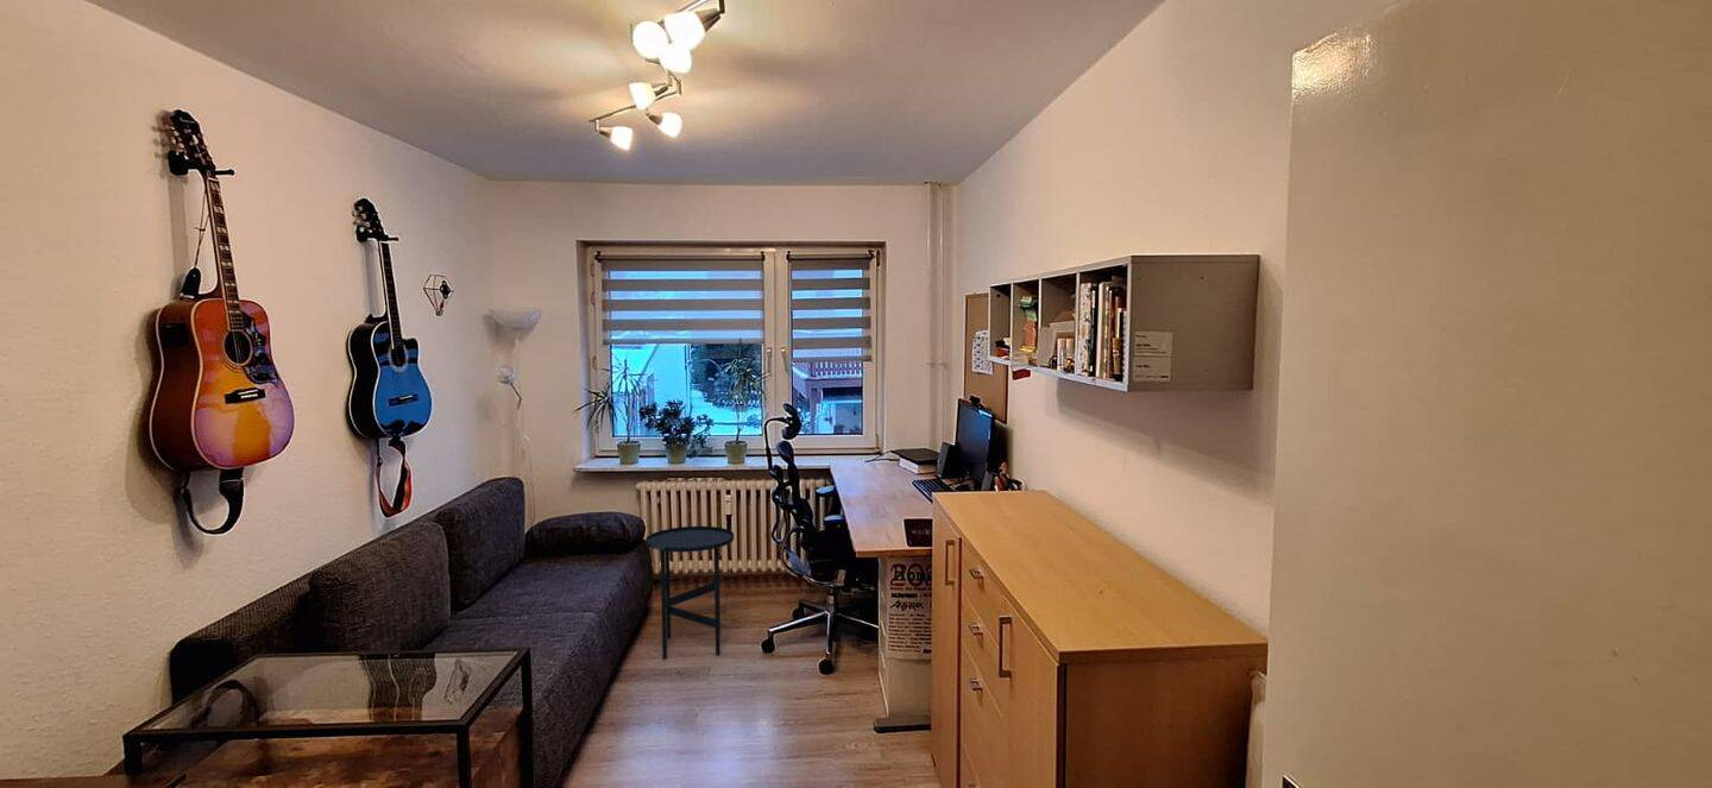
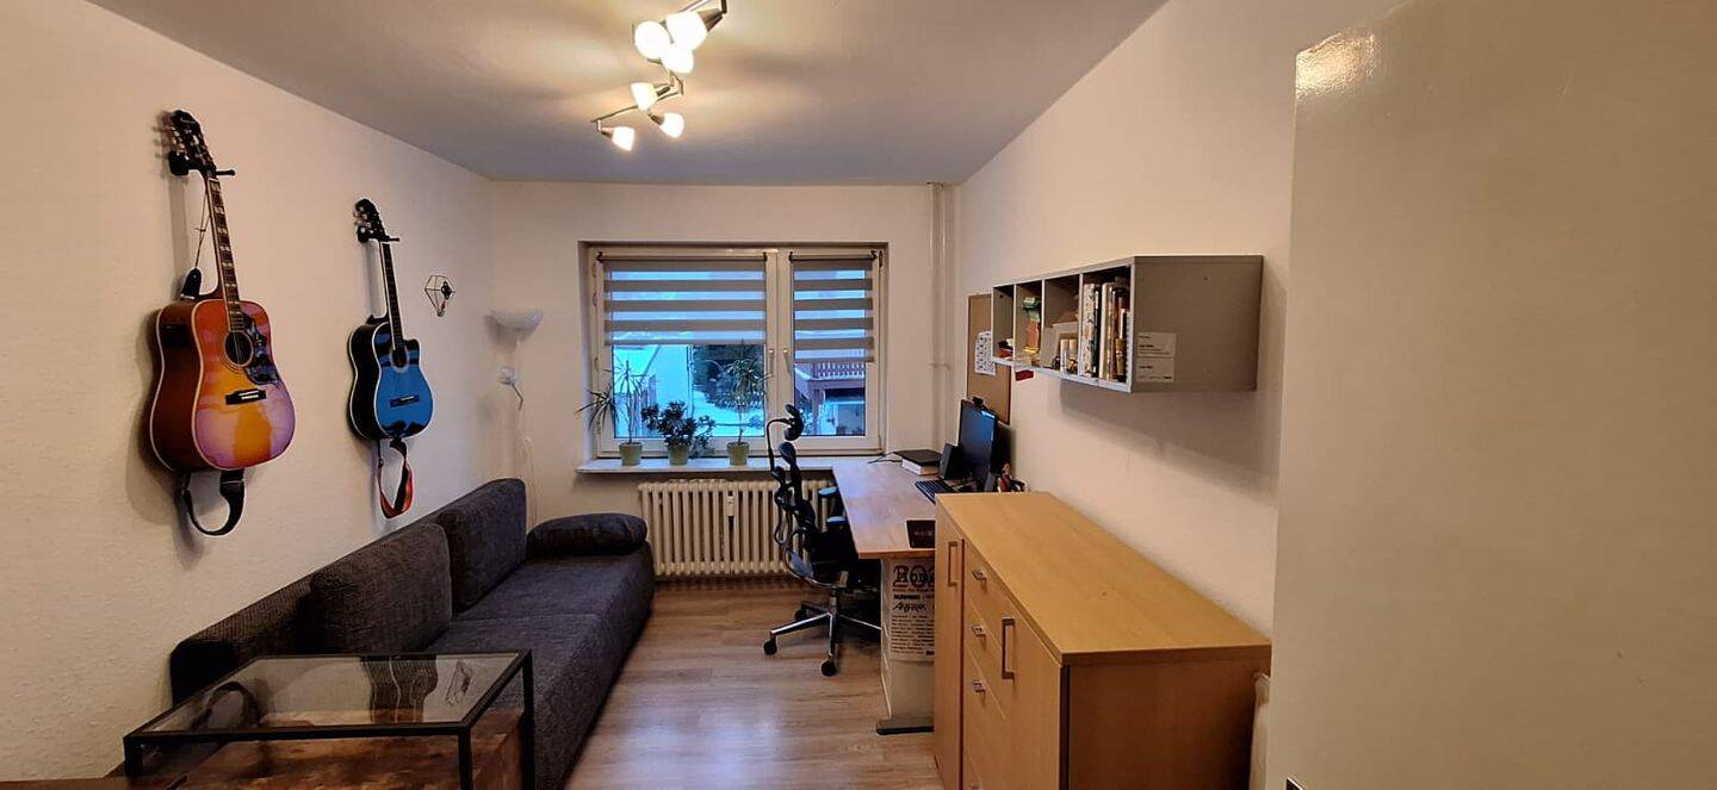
- side table (691, 591)
